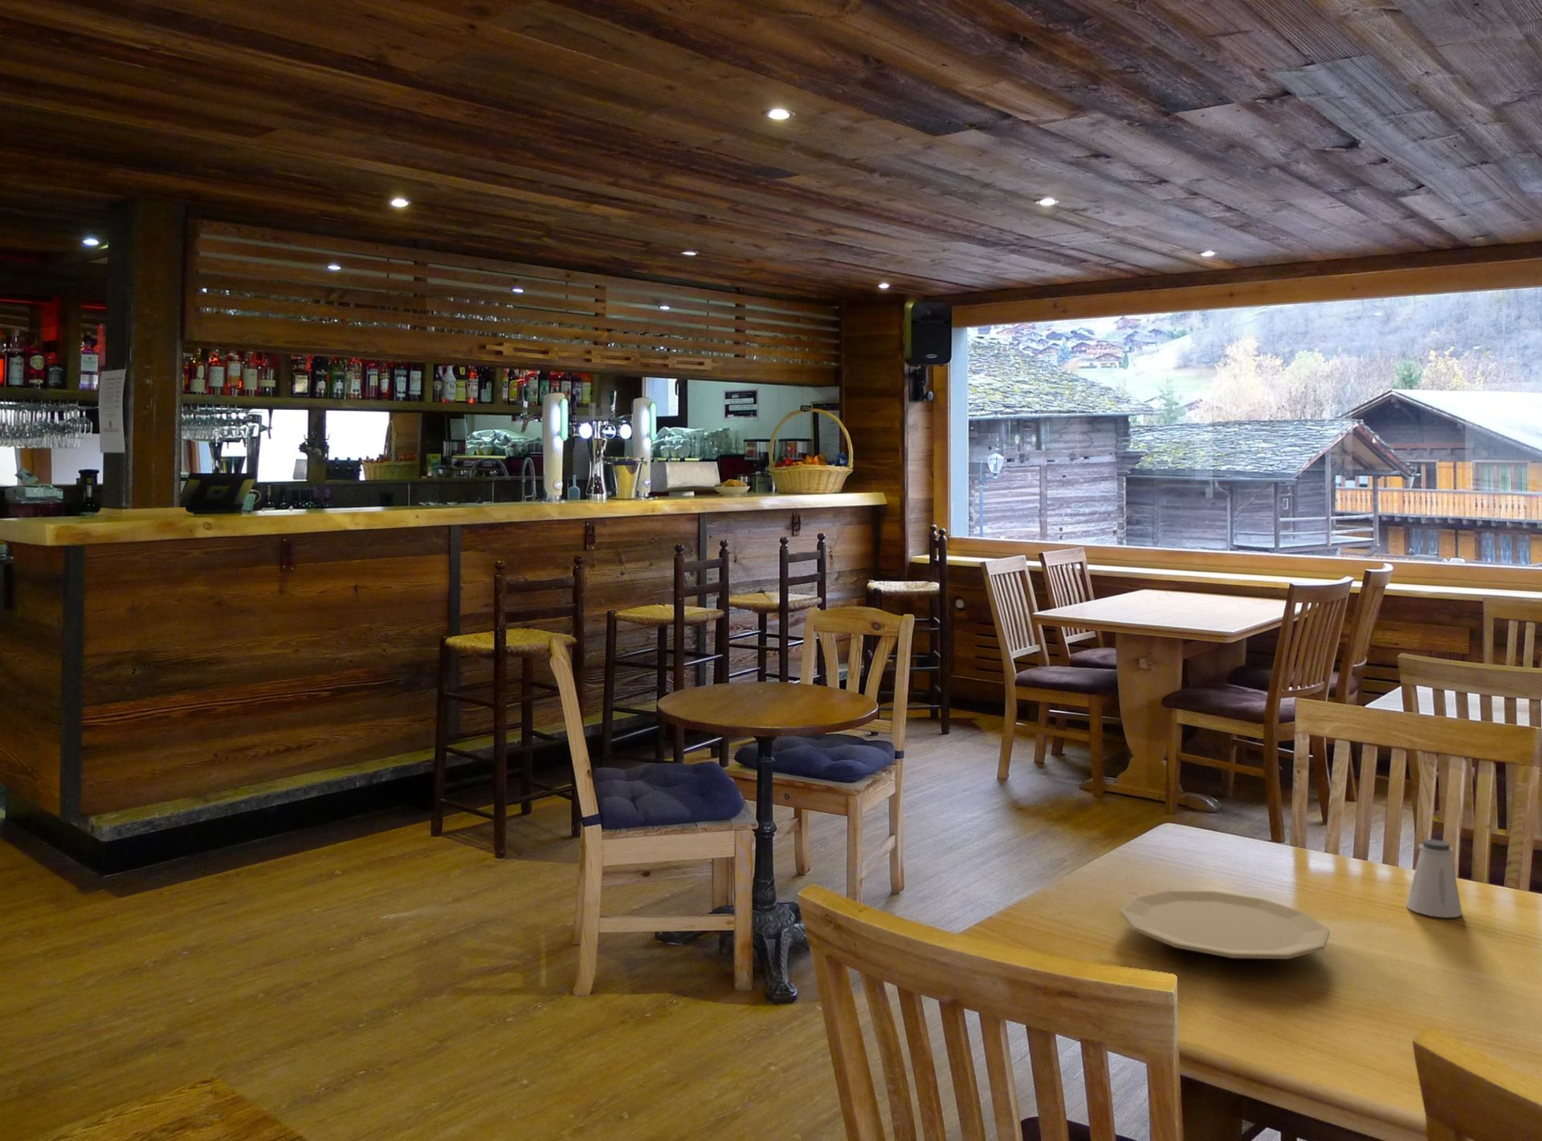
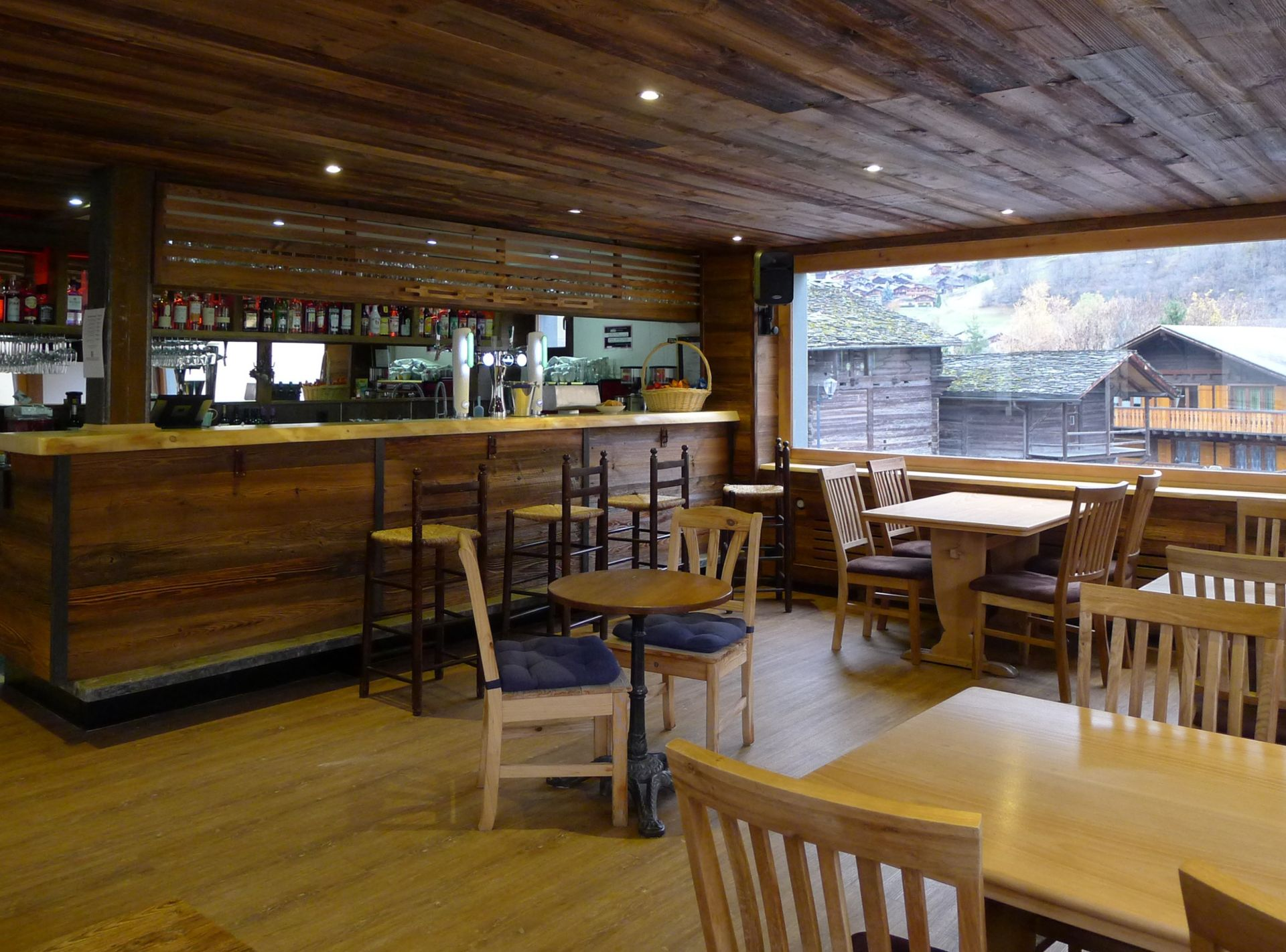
- plate (1222, 930)
- saltshaker (1434, 875)
